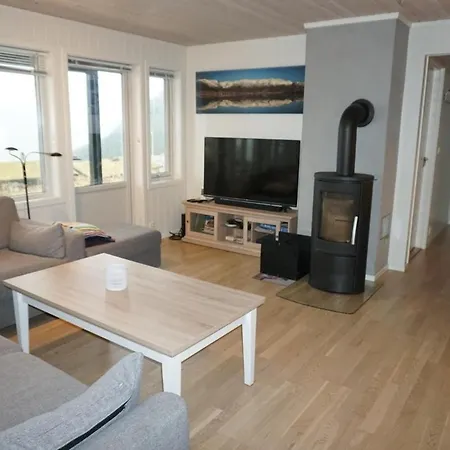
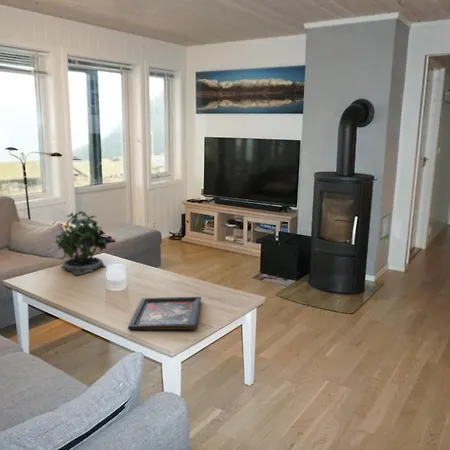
+ decorative tray (167, 312)
+ potted plant (81, 238)
